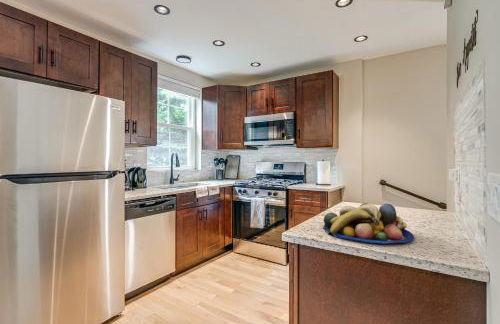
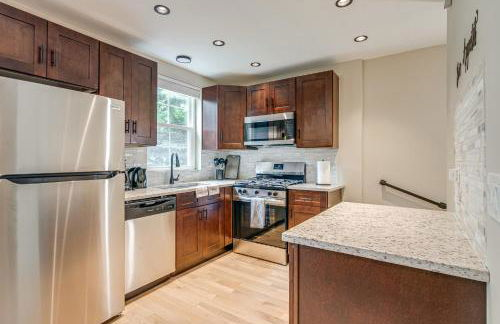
- fruit bowl (366, 217)
